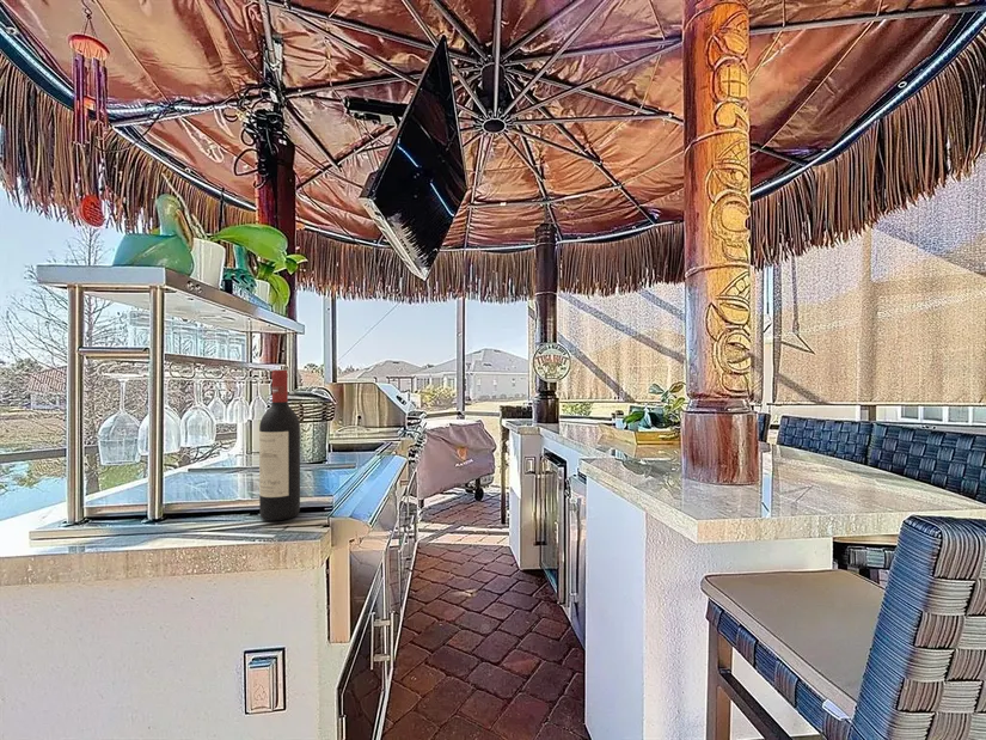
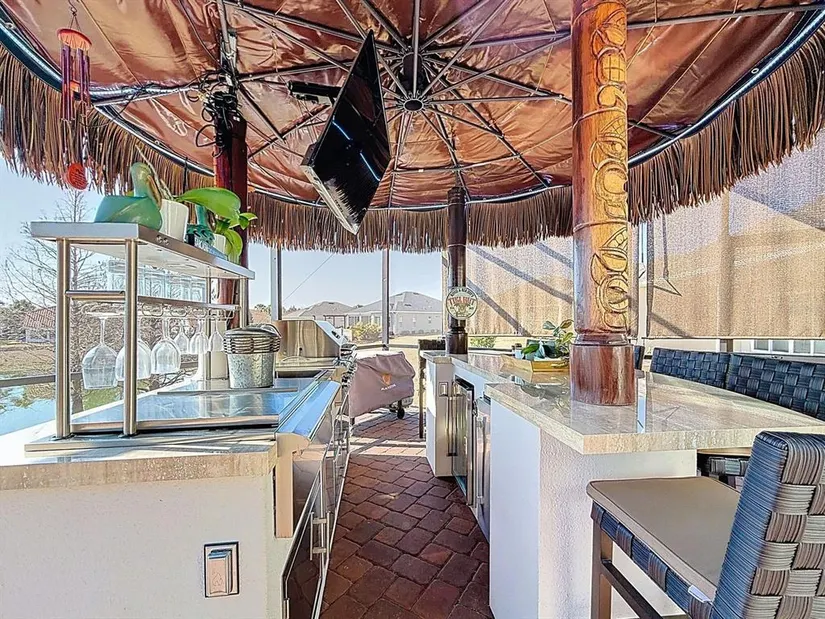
- wine bottle (280, 442)
